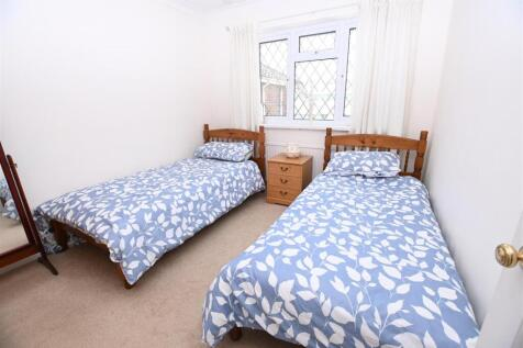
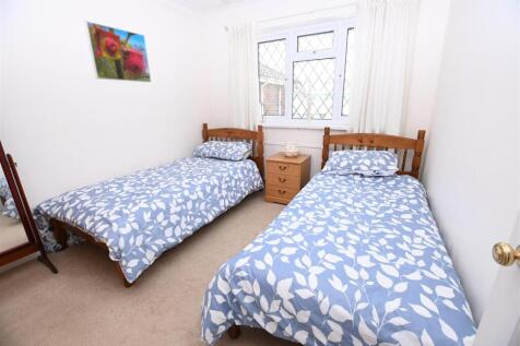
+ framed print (121, 55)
